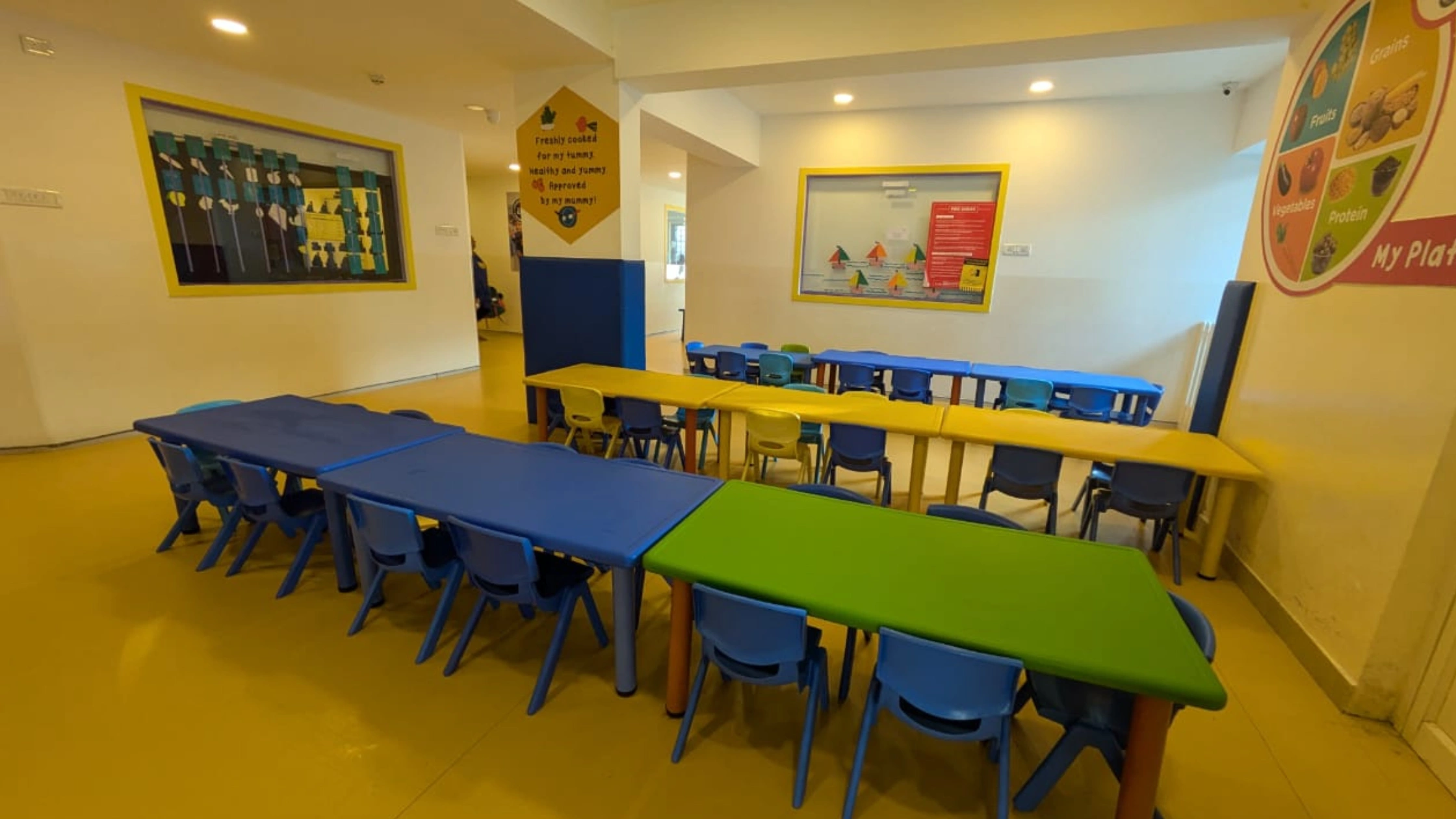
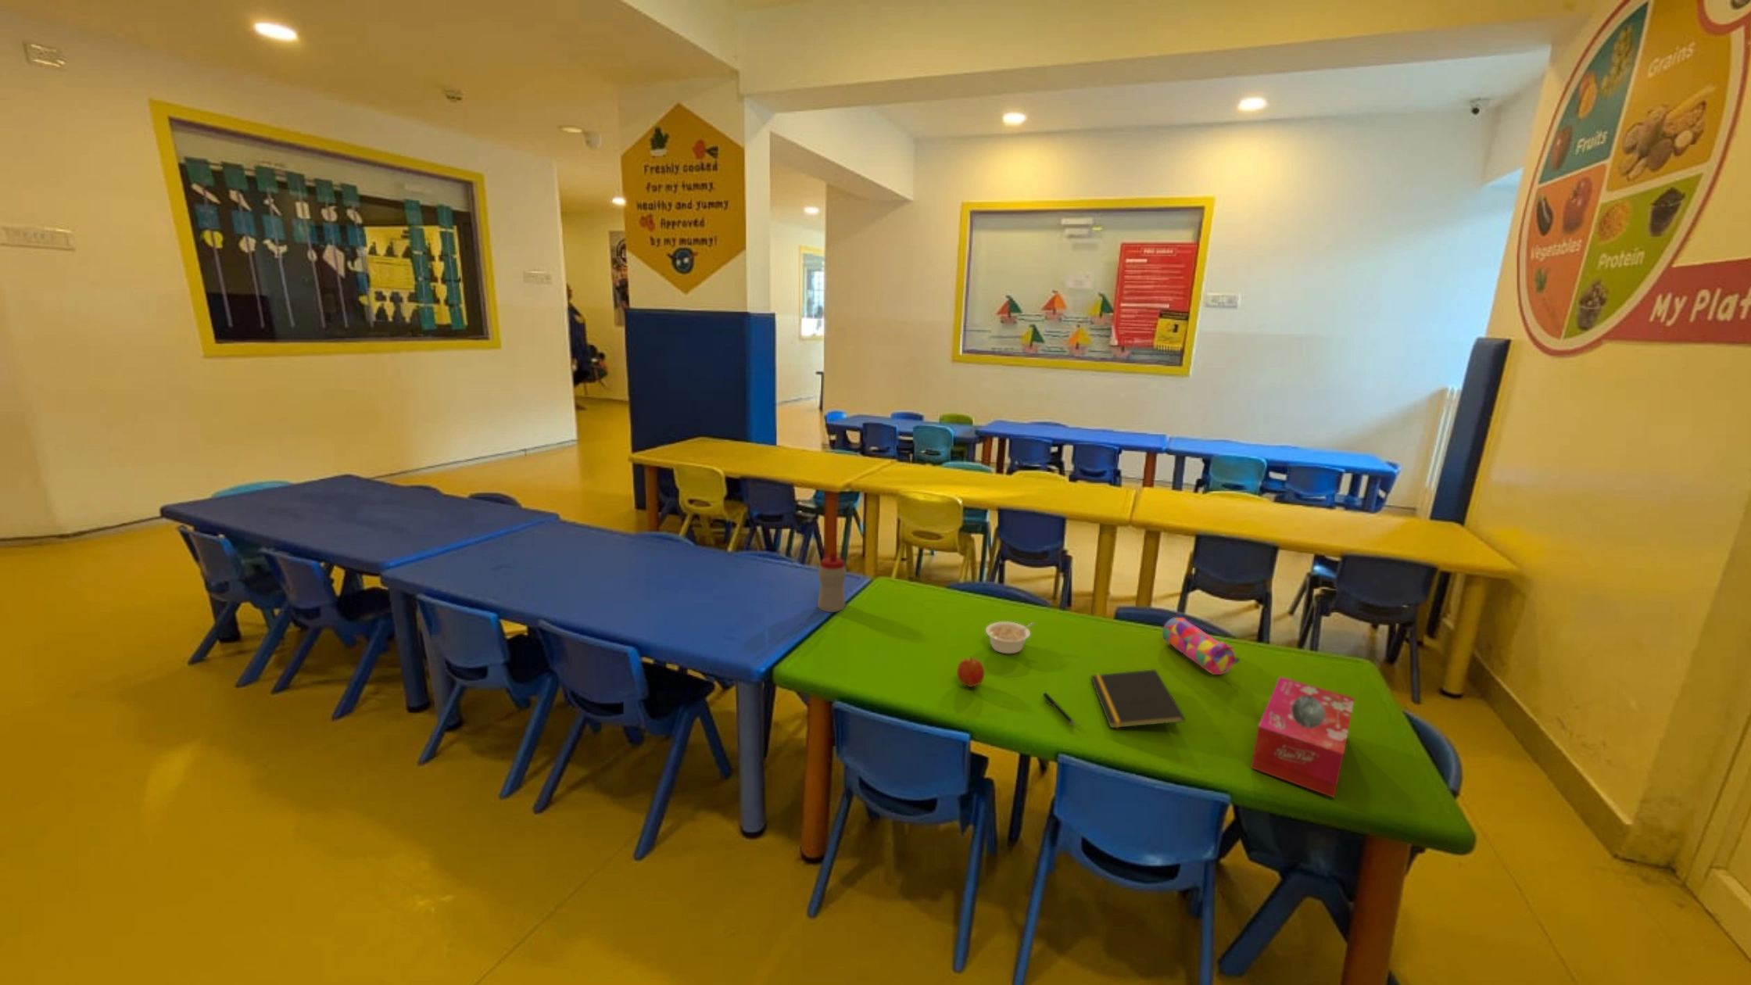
+ pencil case (1198, 645)
+ legume (1008, 636)
+ notepad (1134, 696)
+ pen (1058, 710)
+ sippy cup (832, 581)
+ fruit (971, 670)
+ tissue box (1304, 731)
